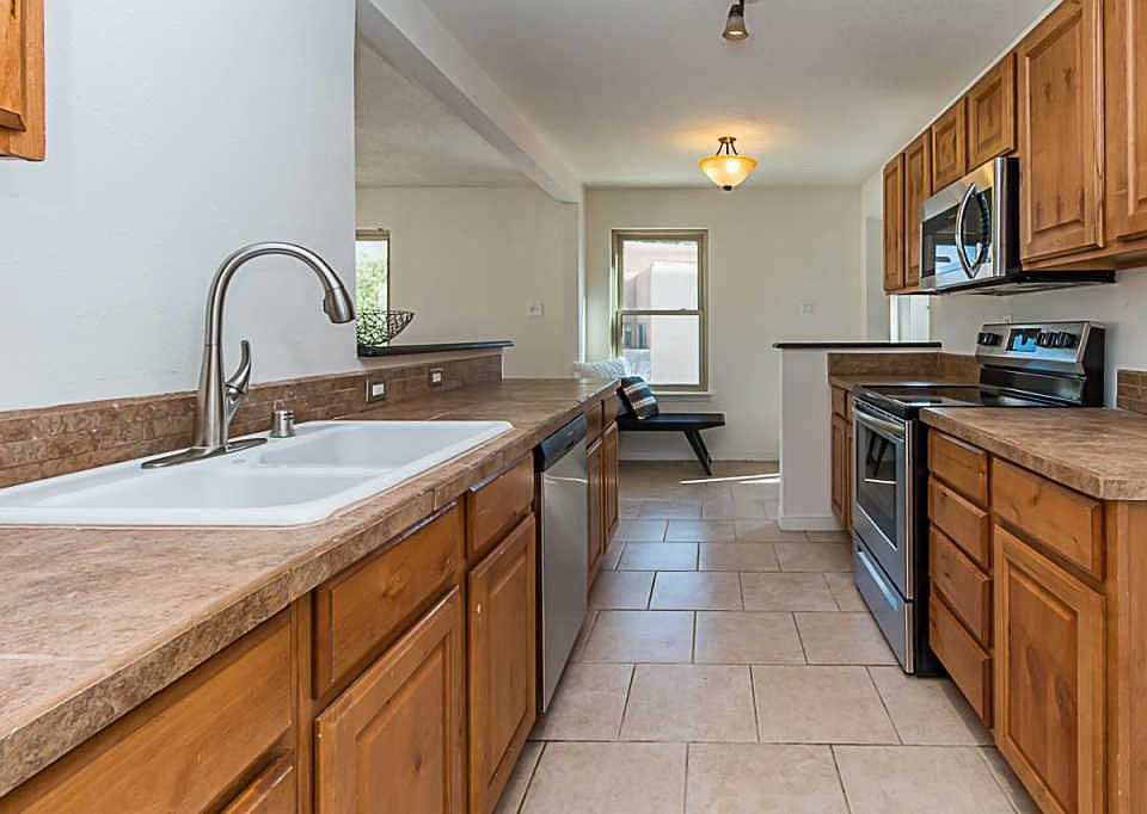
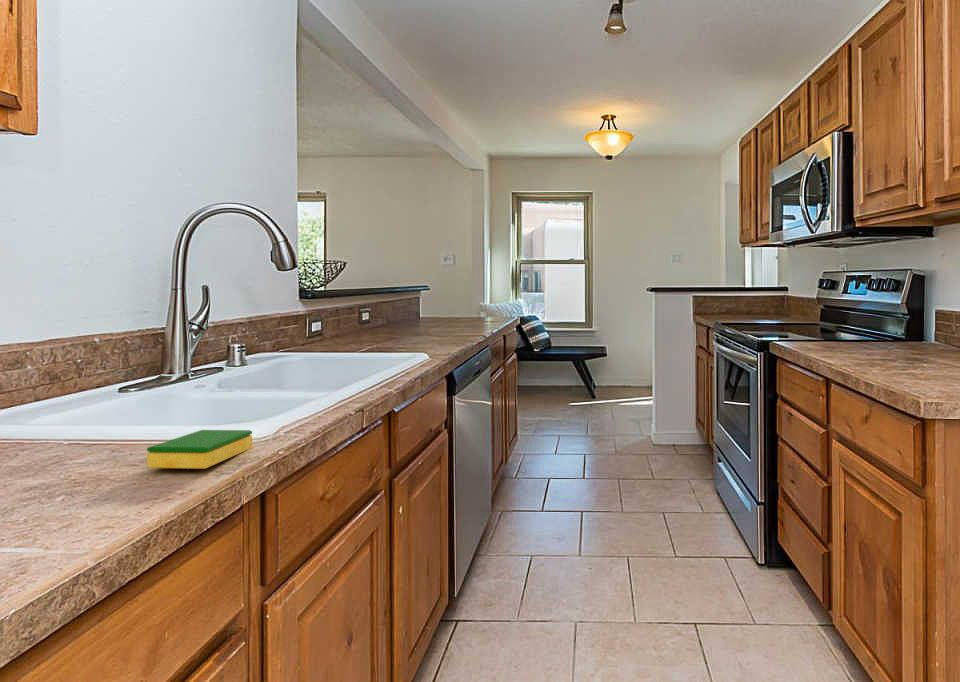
+ dish sponge (203, 447)
